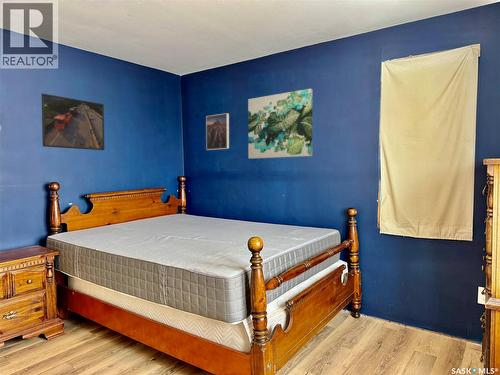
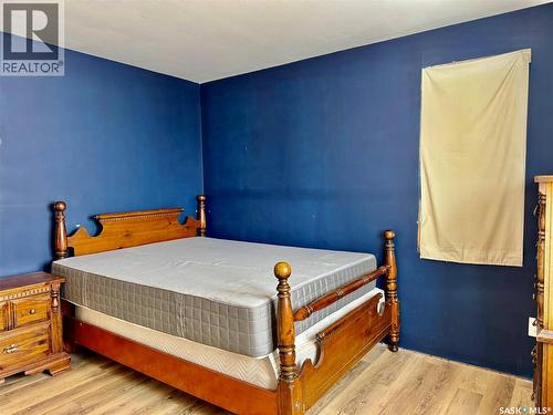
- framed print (75, 123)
- wall art (278, 126)
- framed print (217, 132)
